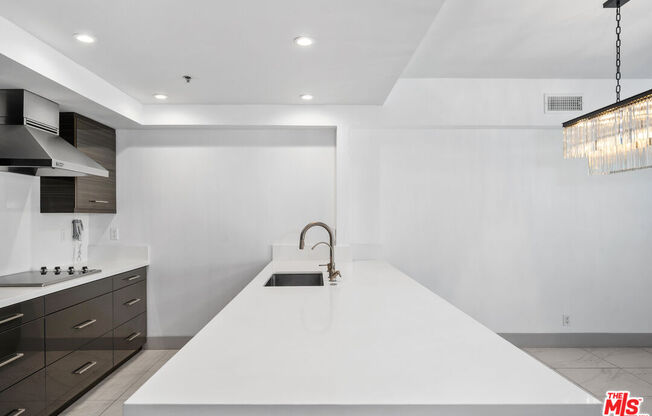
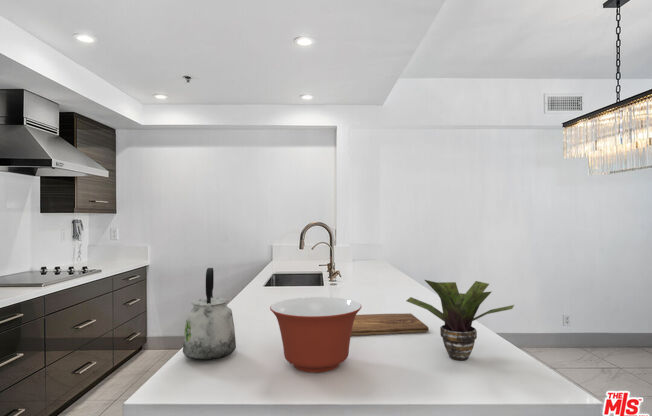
+ cutting board (360, 323)
+ mixing bowl (316, 334)
+ kettle (210, 309)
+ potted plant (459, 318)
